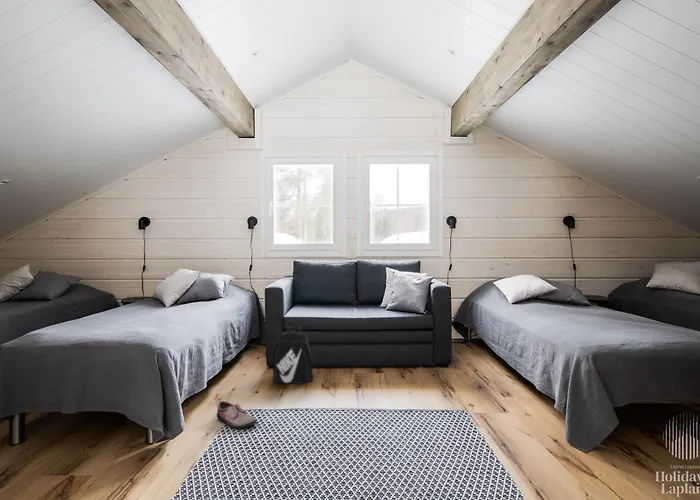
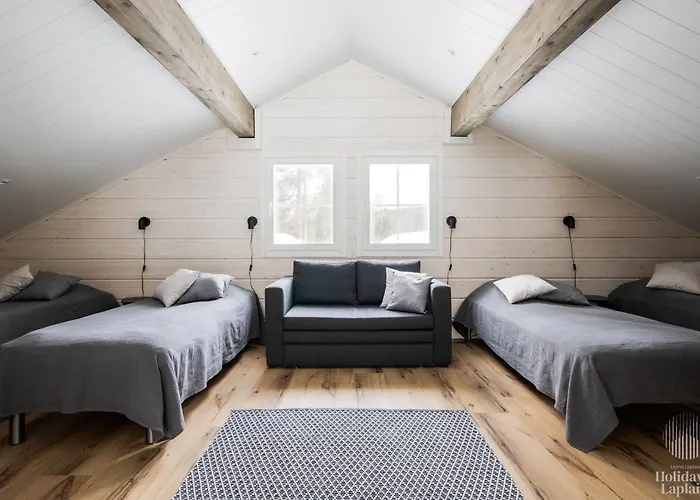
- backpack (293, 352)
- shoe (234, 414)
